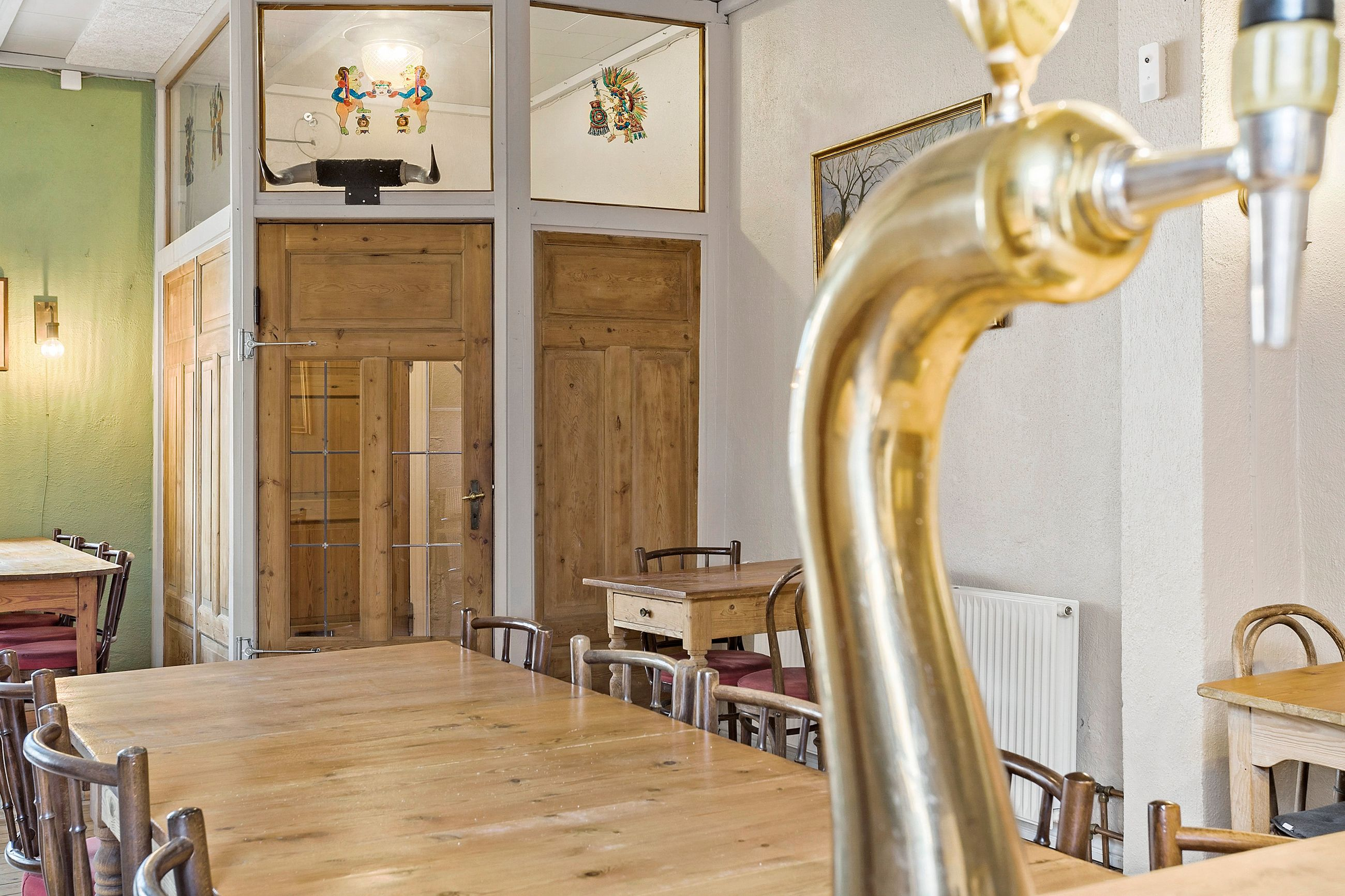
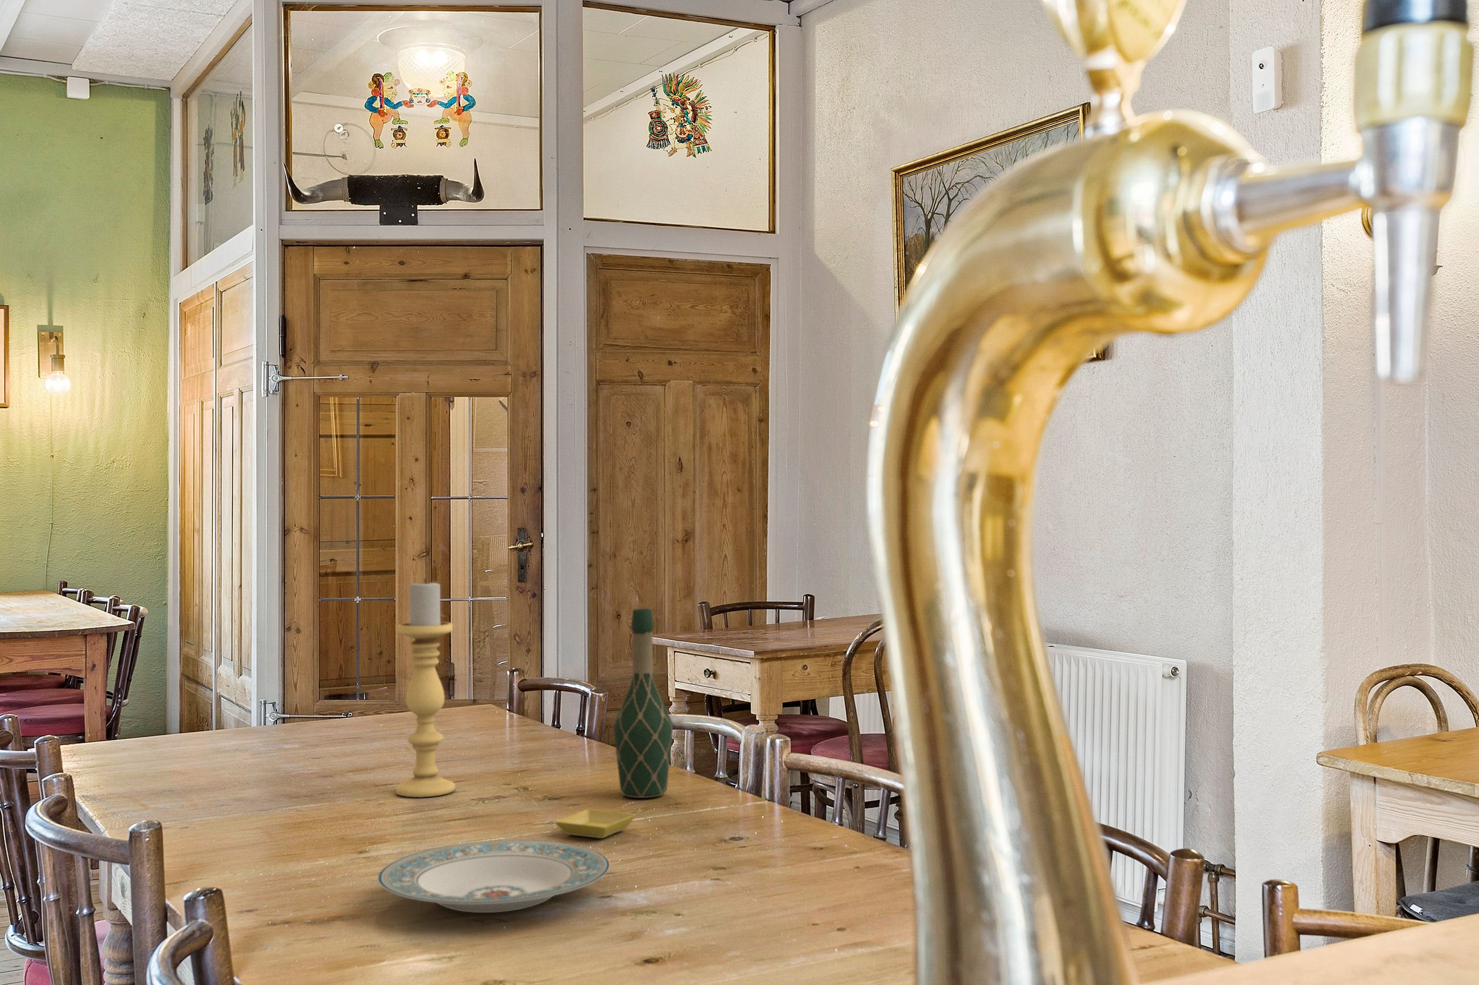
+ candle holder (424, 684)
+ saucer (596, 824)
+ wine bottle (643, 701)
+ plate (496, 883)
